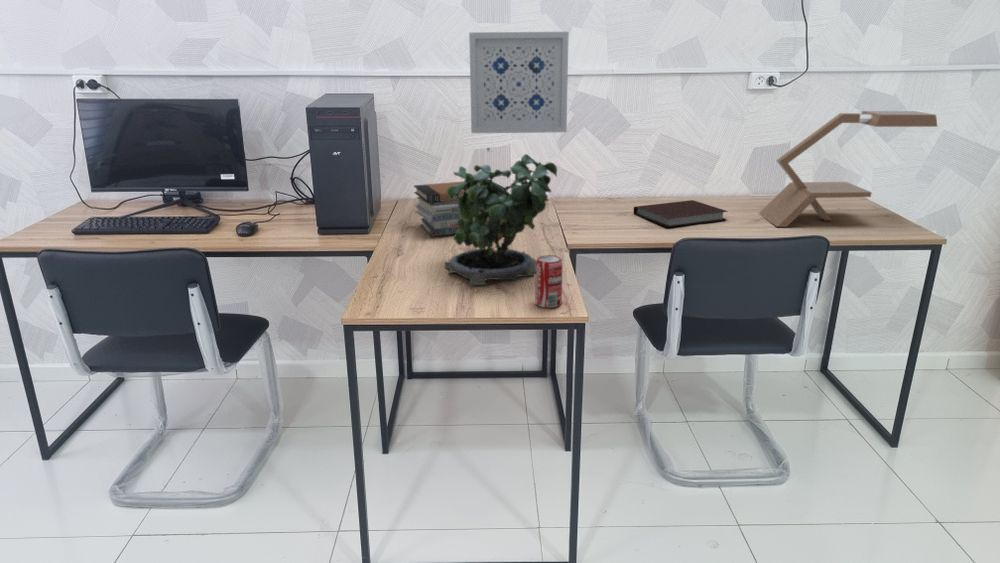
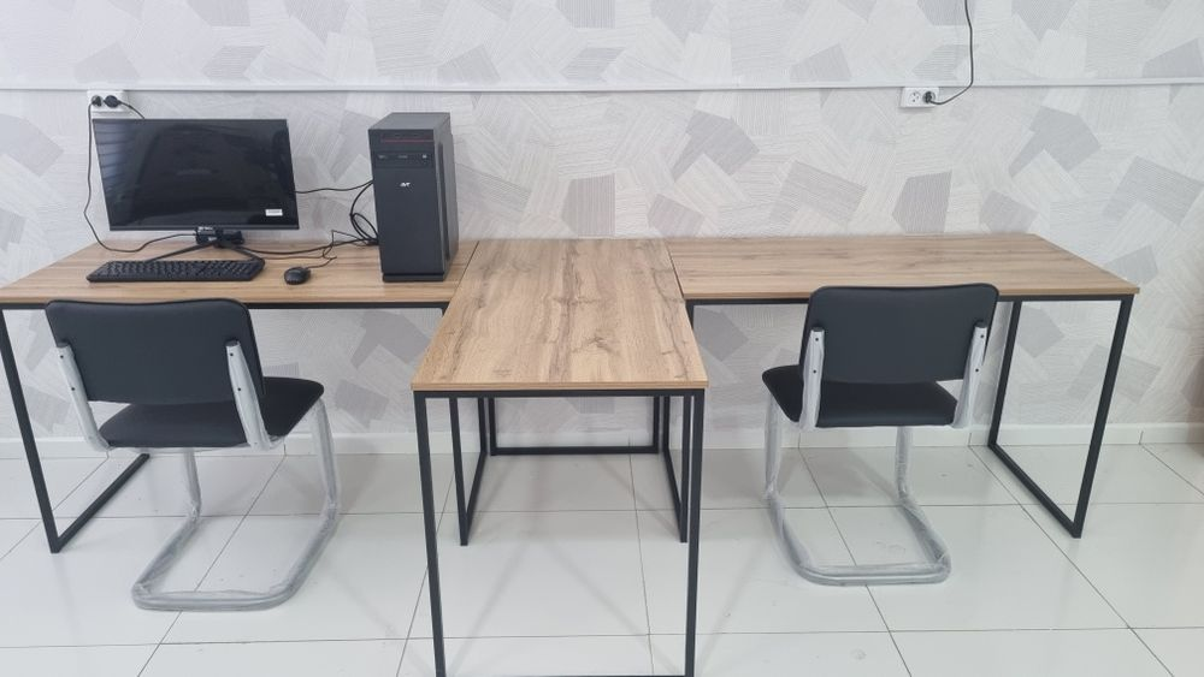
- book stack (458, 207)
- wall art (518, 83)
- desk lamp (846, 182)
- notebook (679, 212)
- beverage can (548, 281)
- potted plant (499, 211)
